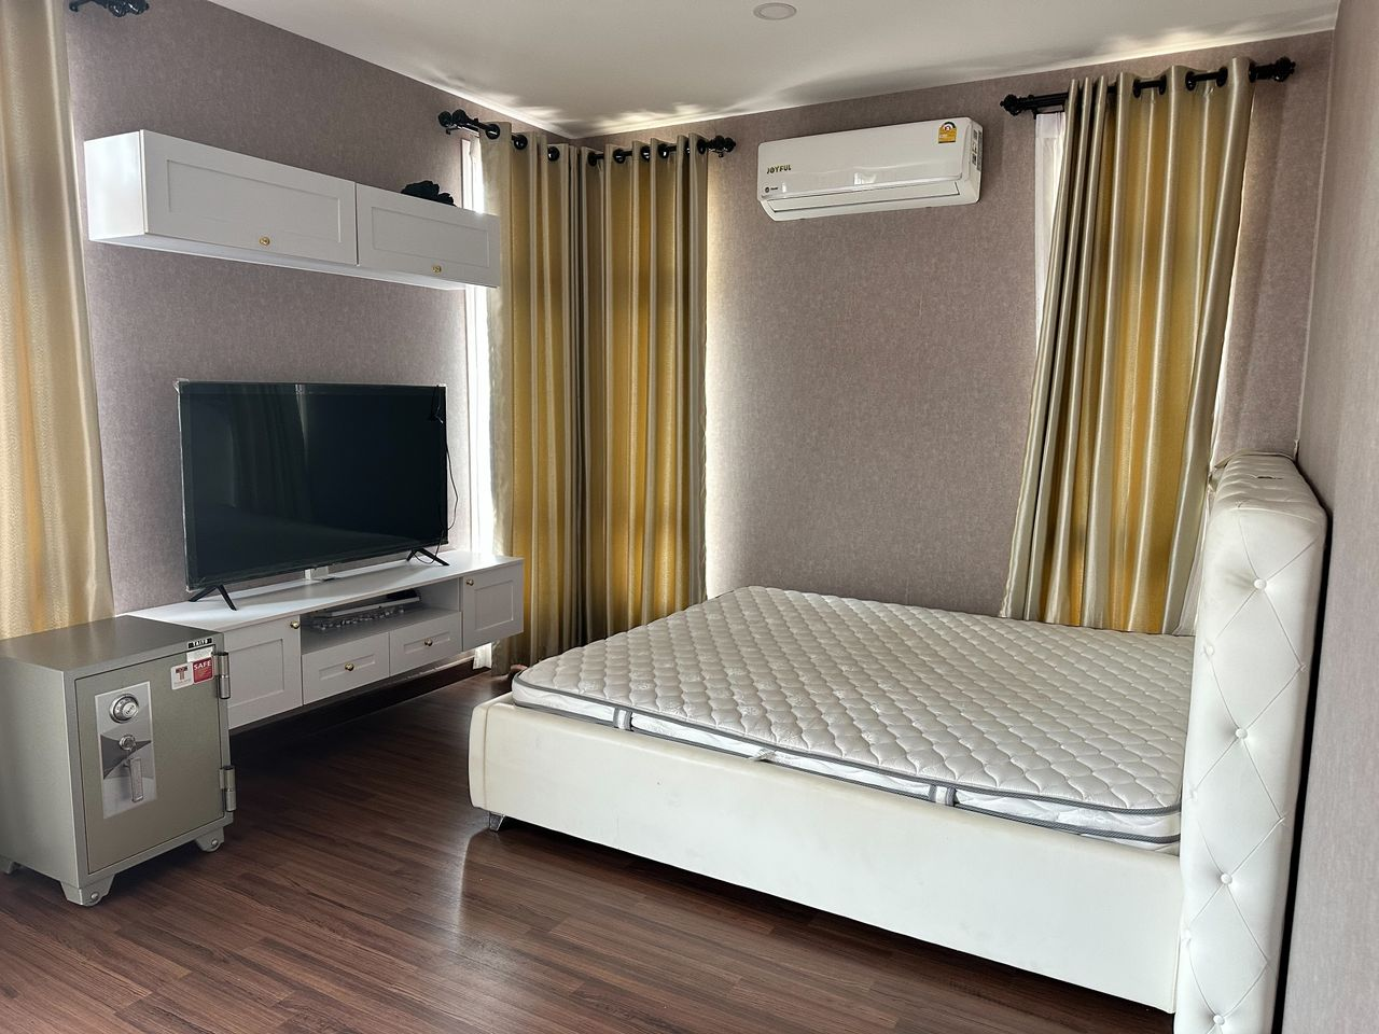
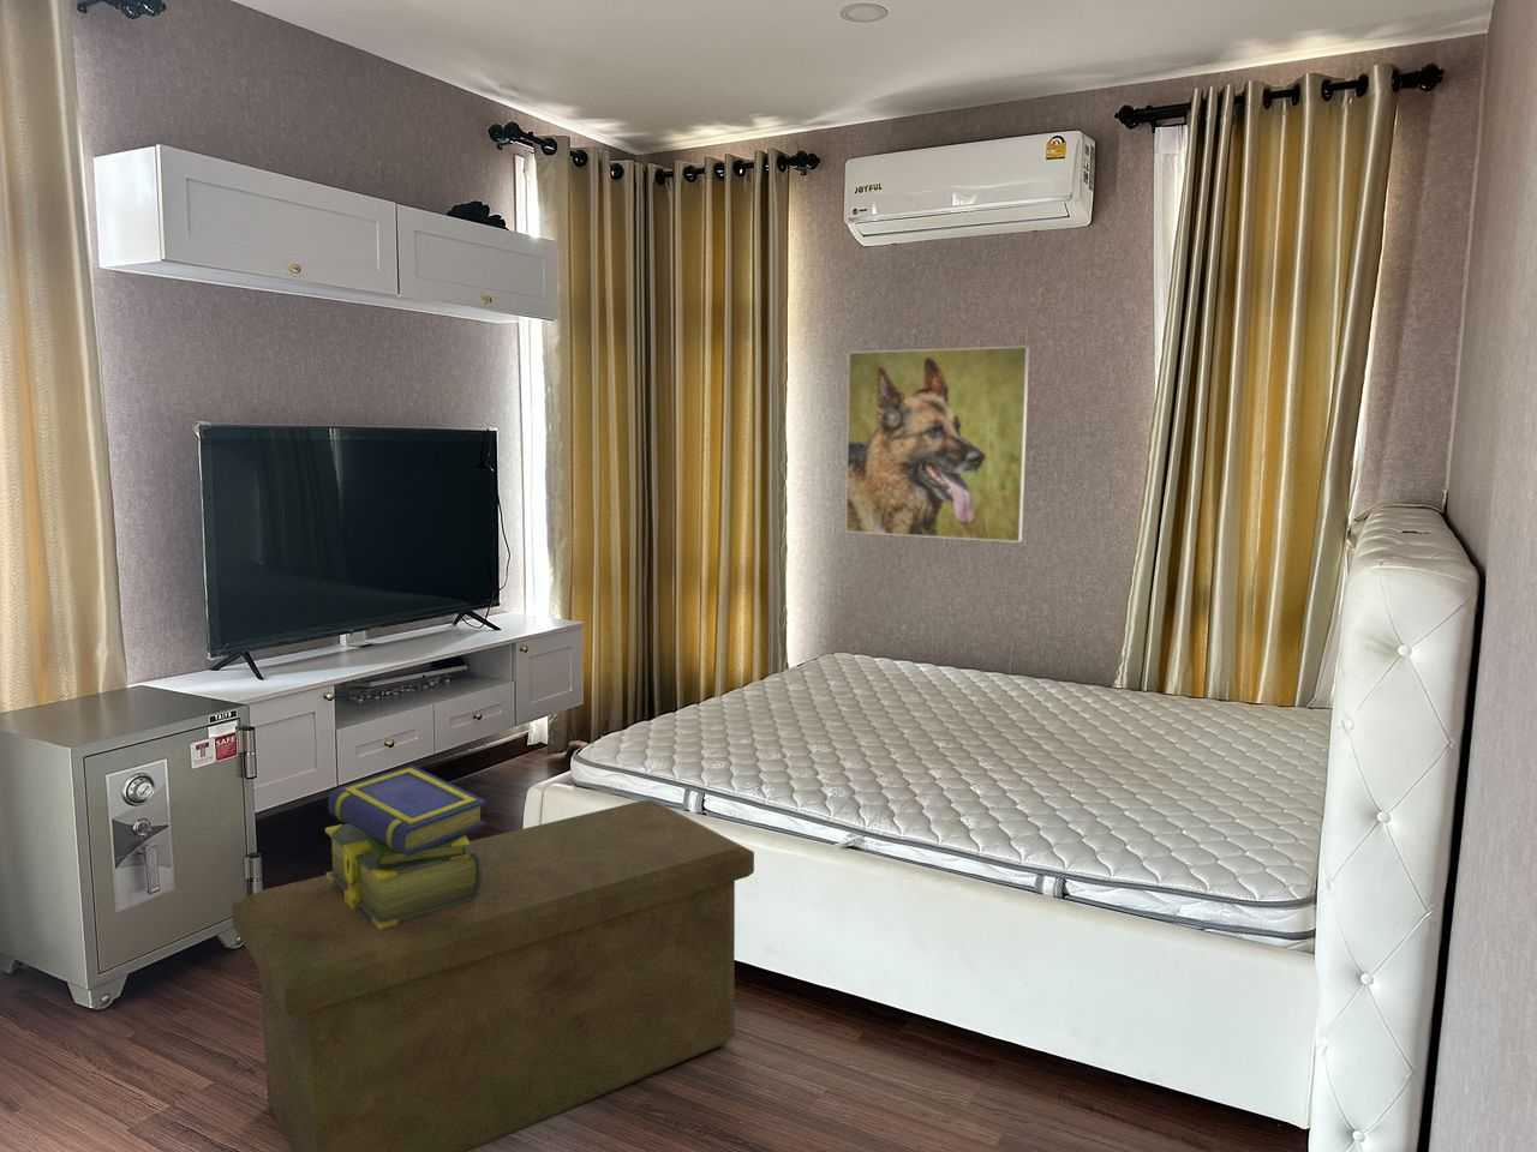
+ storage bench (512, 970)
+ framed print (932, 444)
+ stack of books (408, 837)
